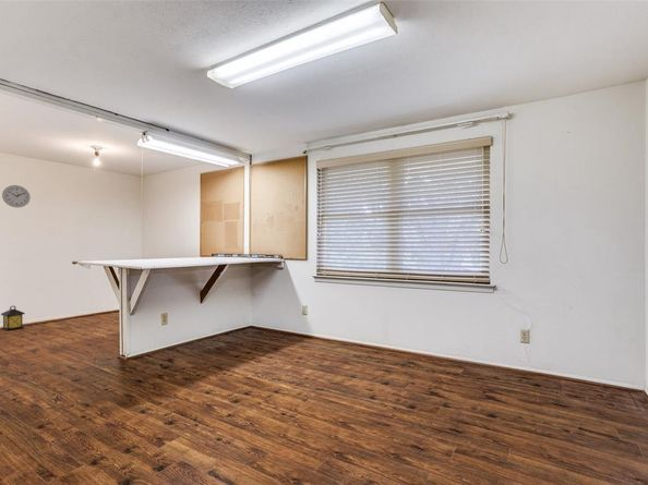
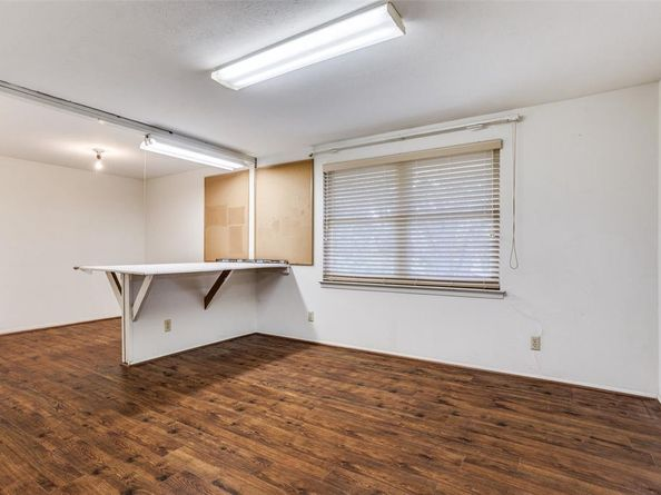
- wall clock (16, 196)
- lantern (12, 317)
